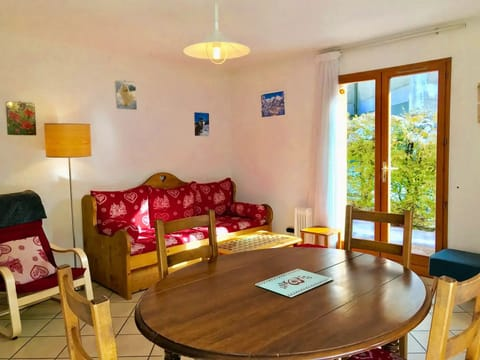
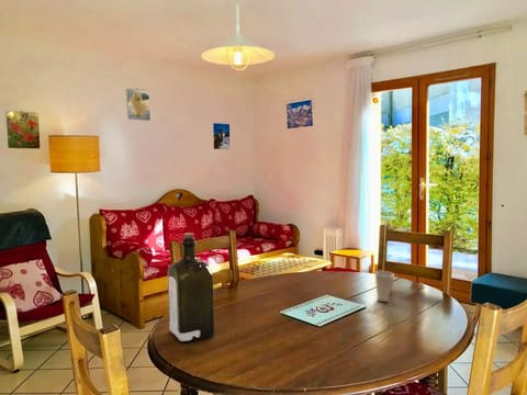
+ cup (384, 286)
+ liquor (190, 283)
